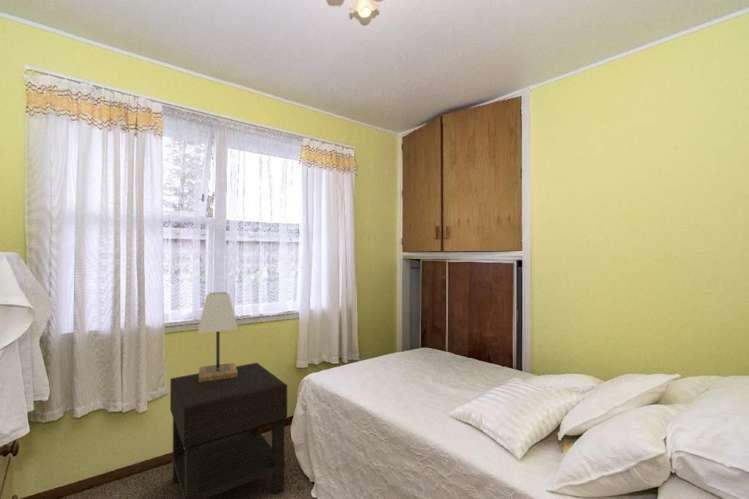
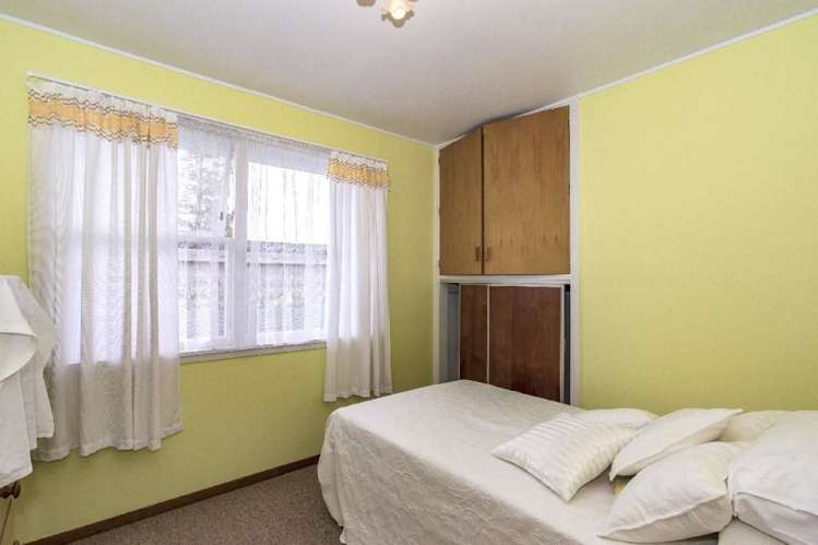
- nightstand (227, 432)
- lamp (217, 333)
